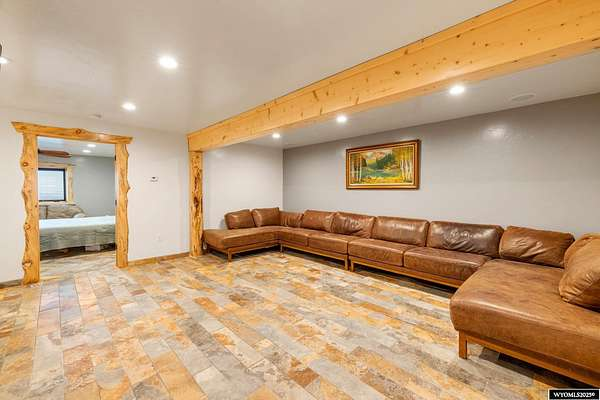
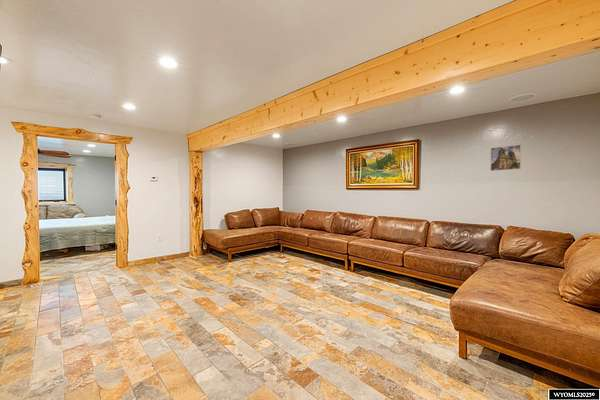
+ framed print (505, 158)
